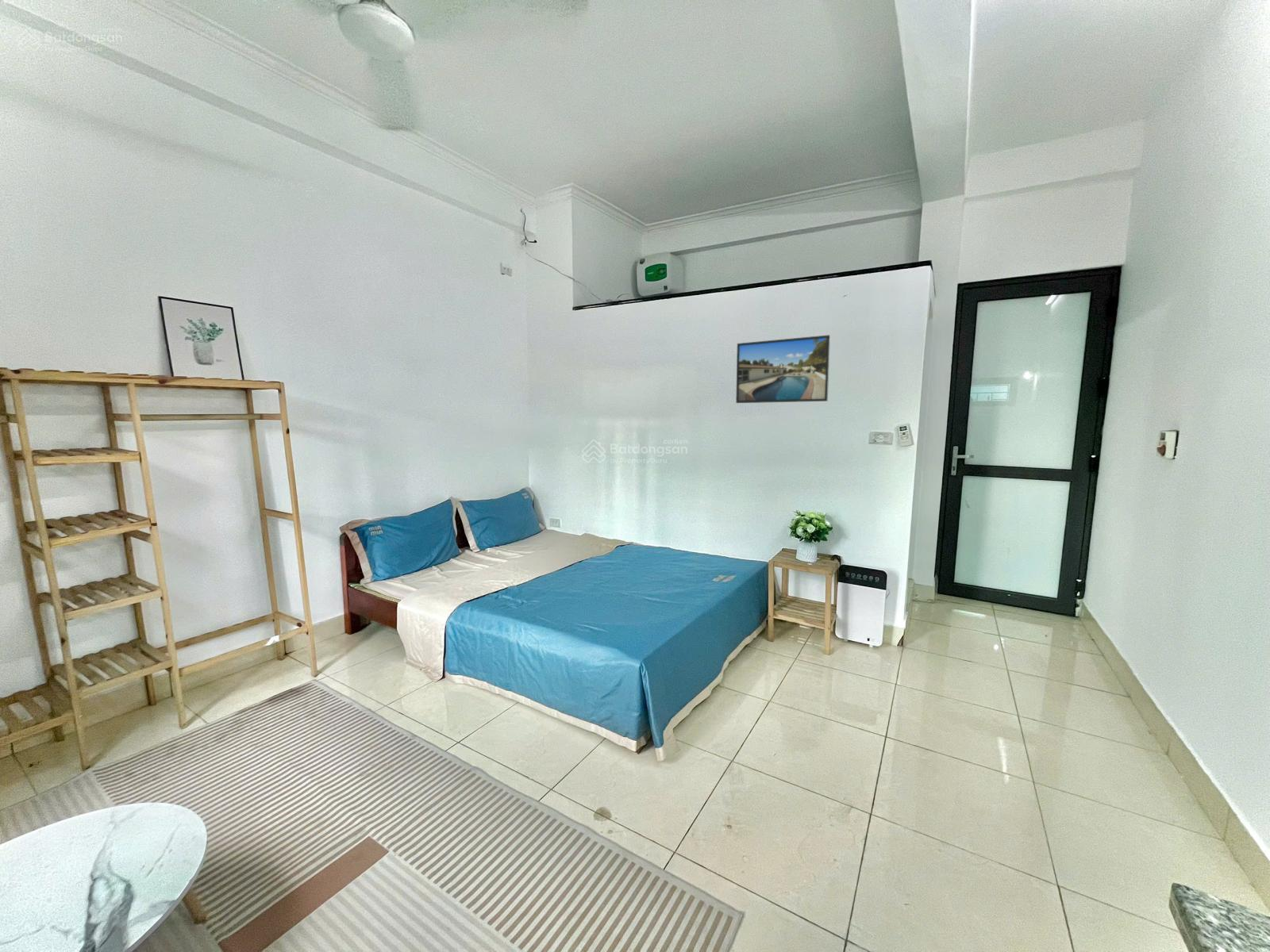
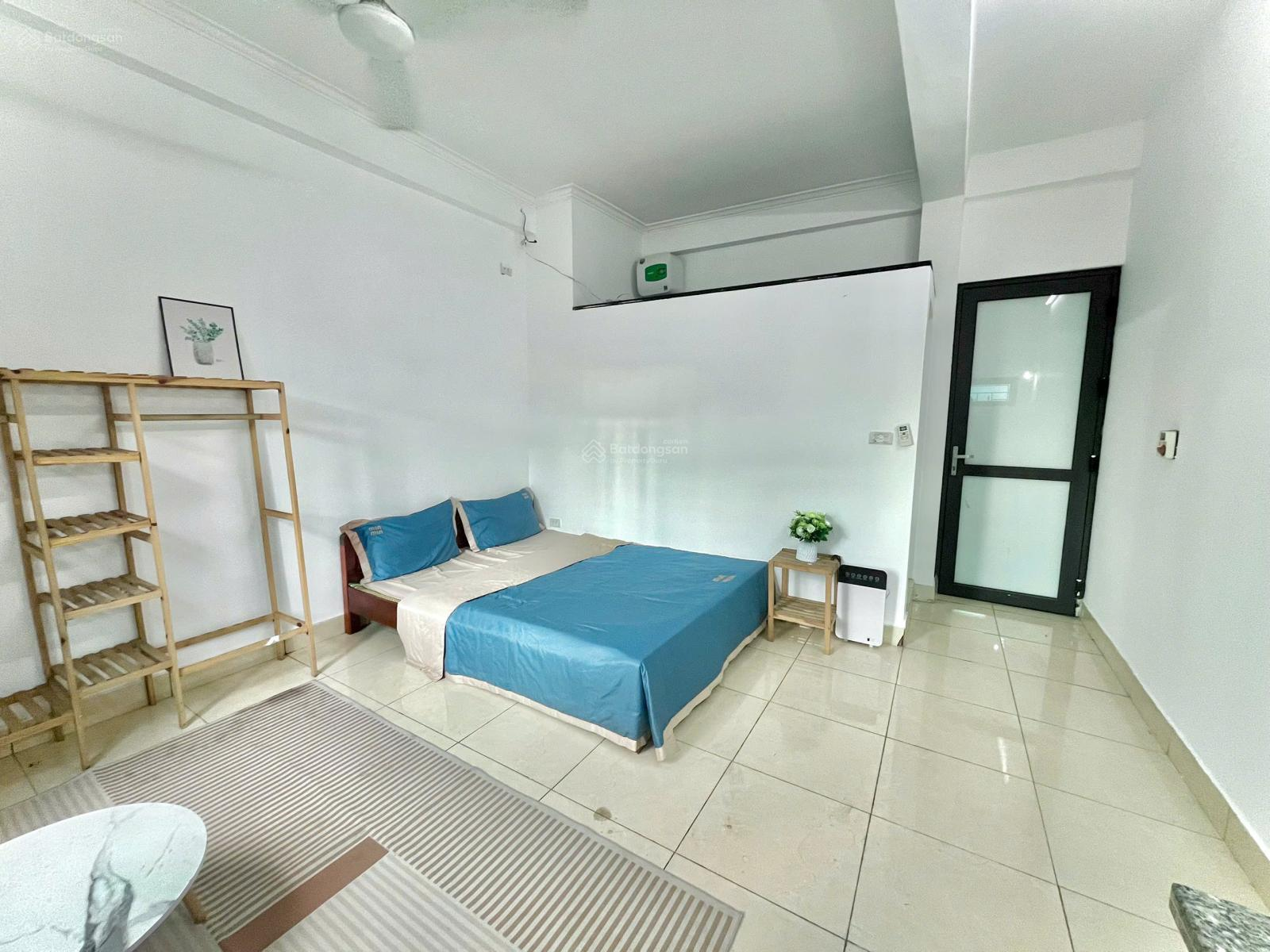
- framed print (780, 370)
